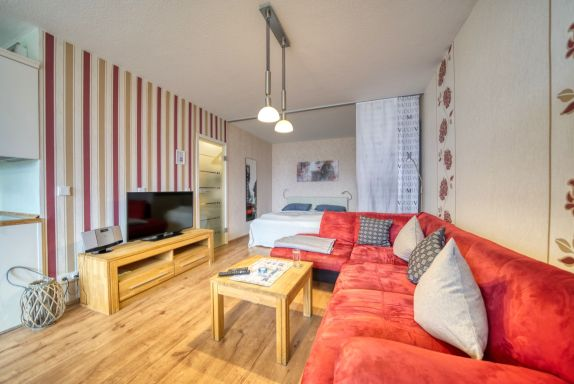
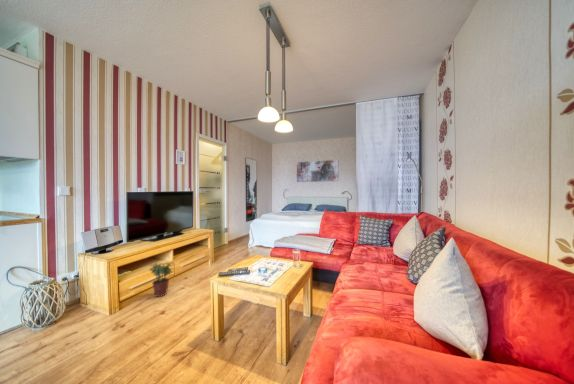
+ potted plant (159, 278)
